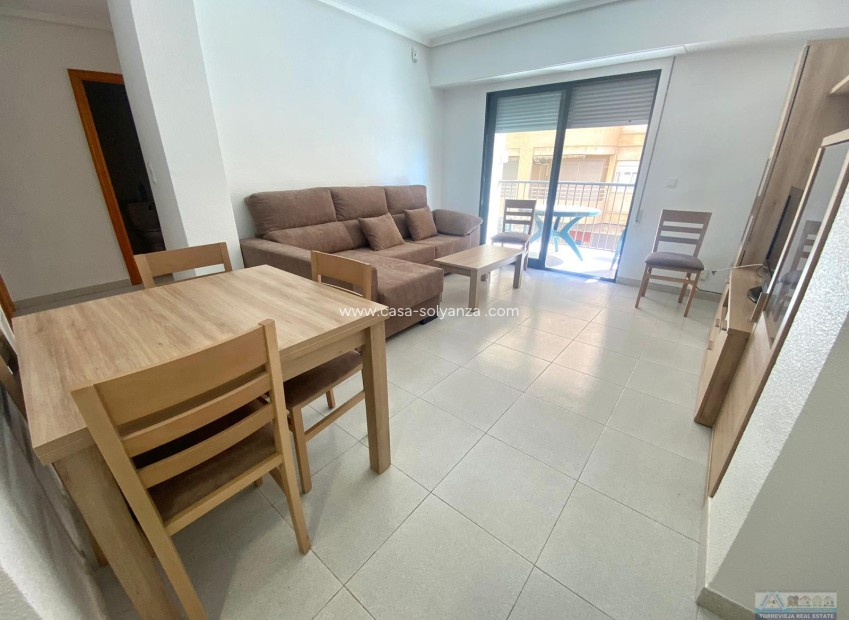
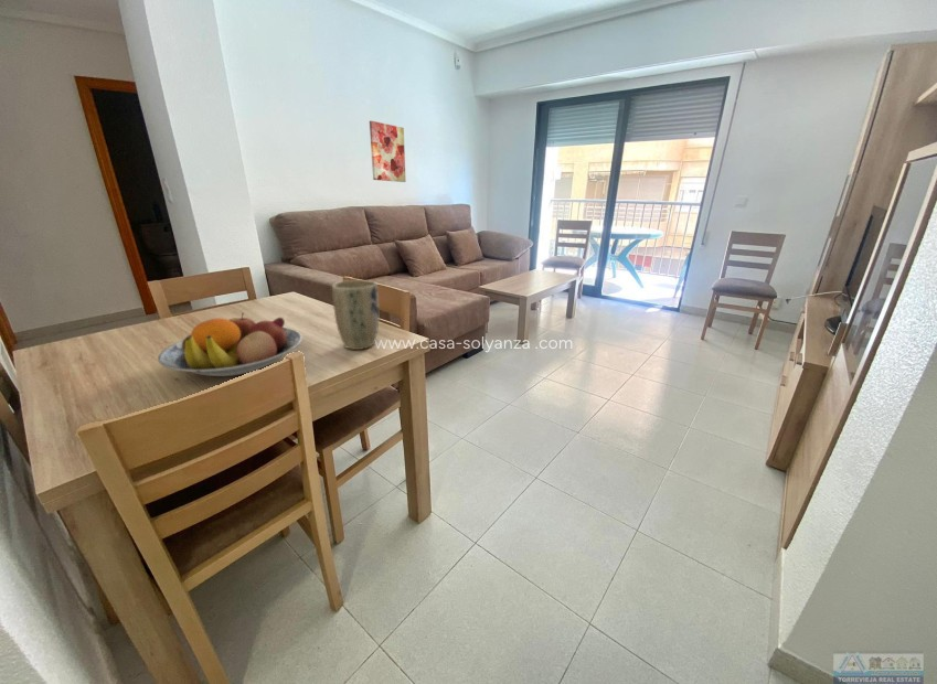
+ fruit bowl (234, 340)
+ plant pot (358, 314)
+ wall art (388, 153)
